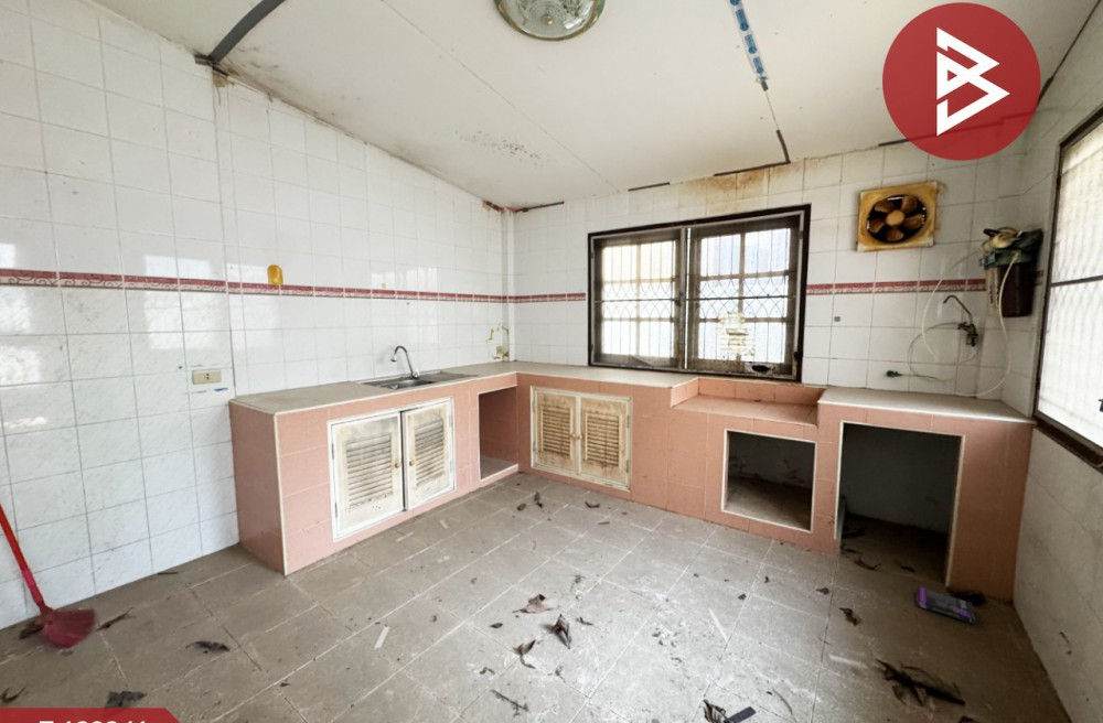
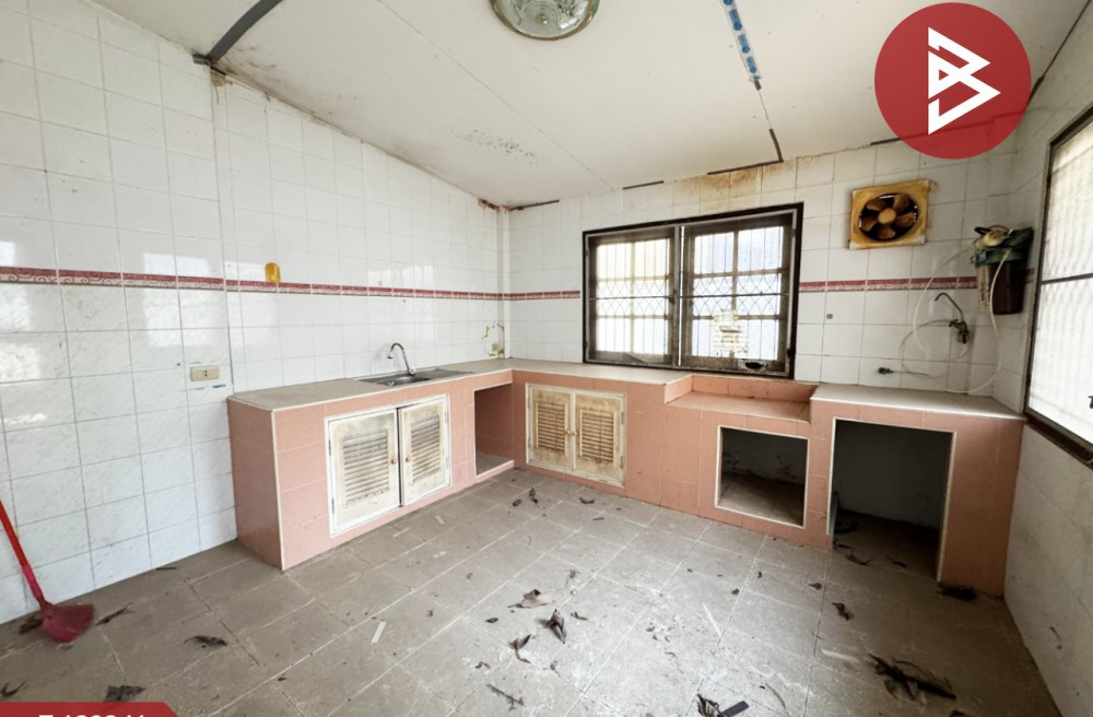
- box (943, 604)
